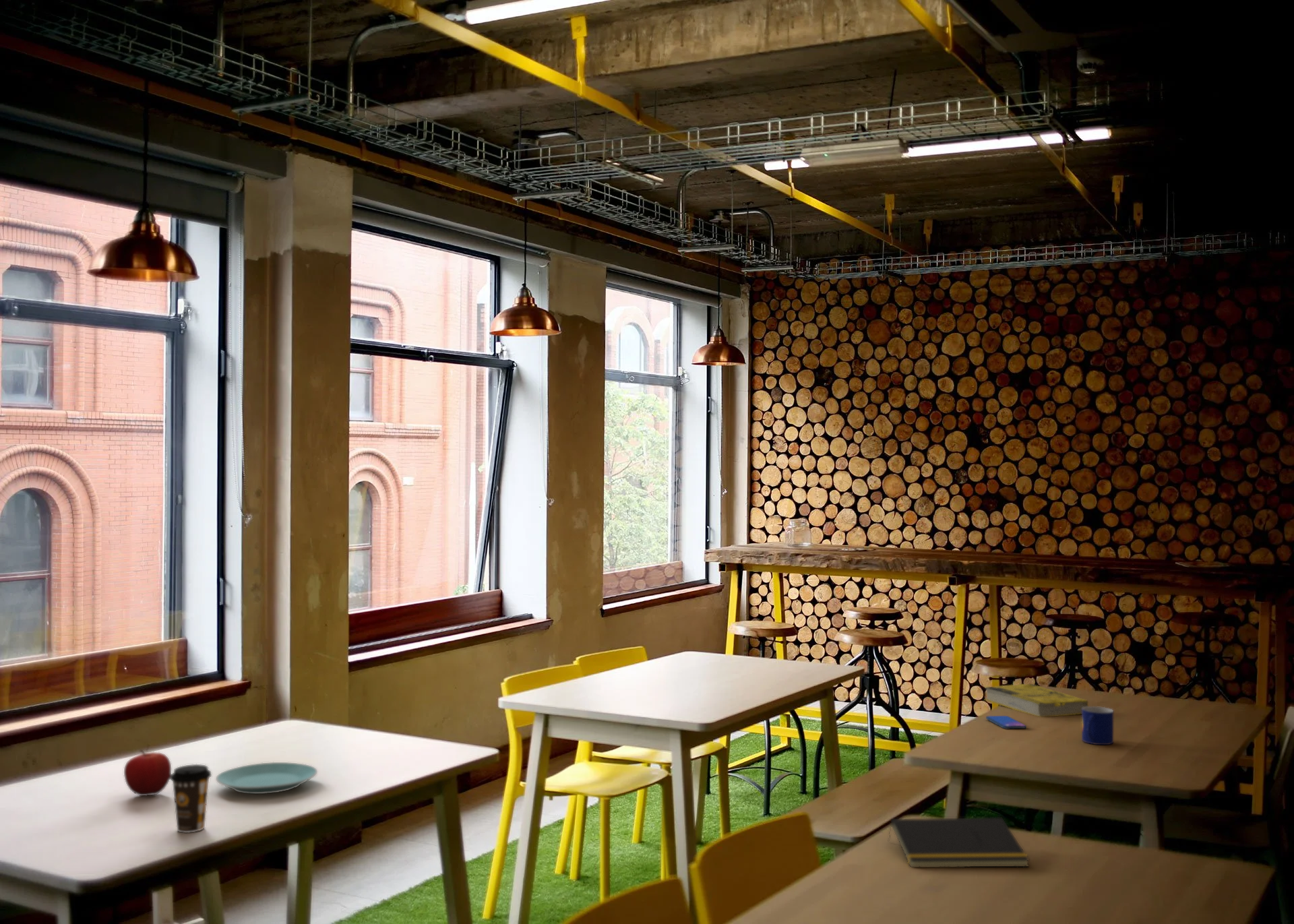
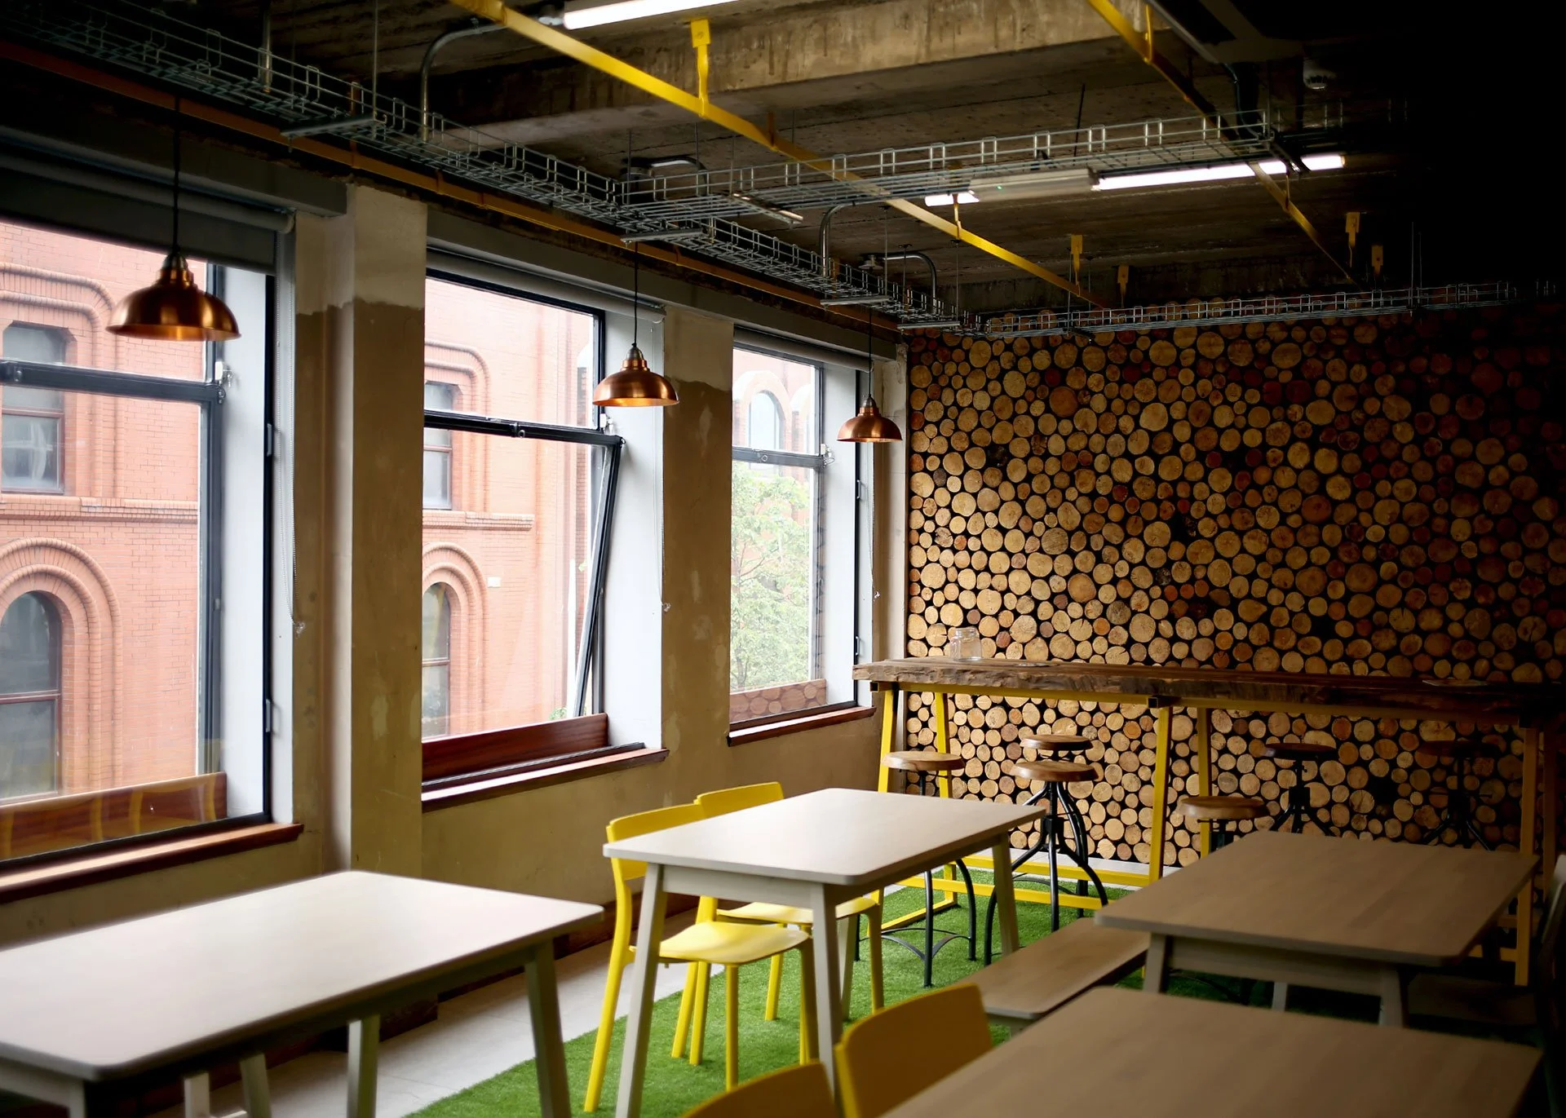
- book (1035, 699)
- plate (267, 779)
- mug (1095, 727)
- fruit (148, 772)
- coffee cup (191, 799)
- notepad (958, 842)
- smartphone (1006, 722)
